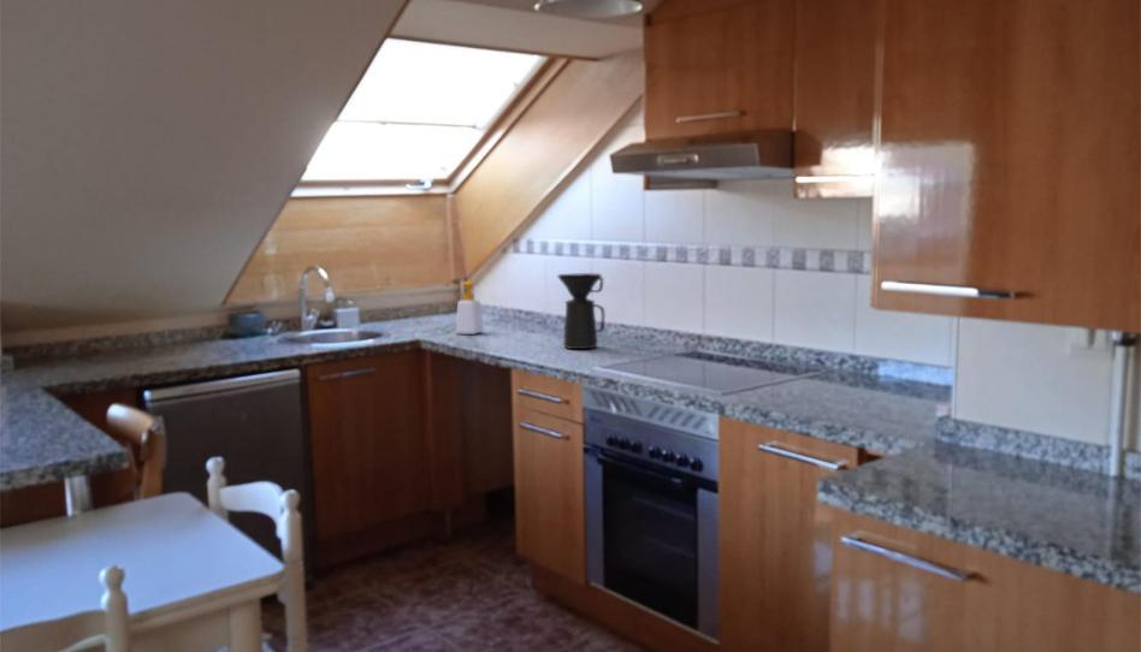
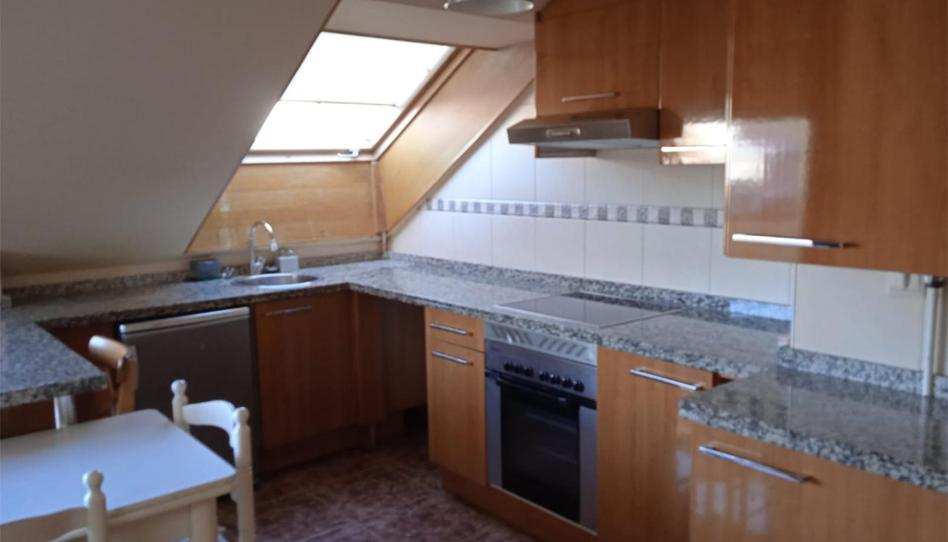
- soap bottle (466, 307)
- coffee maker (579, 310)
